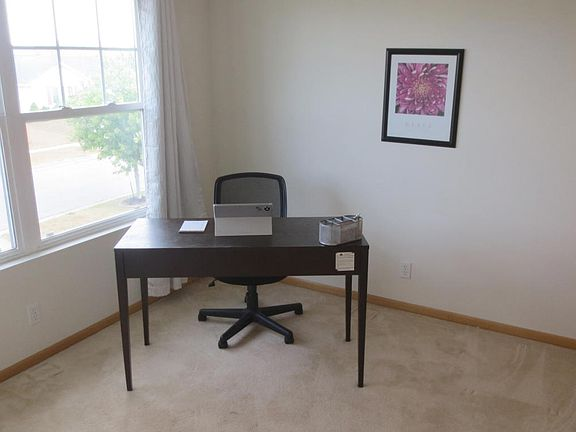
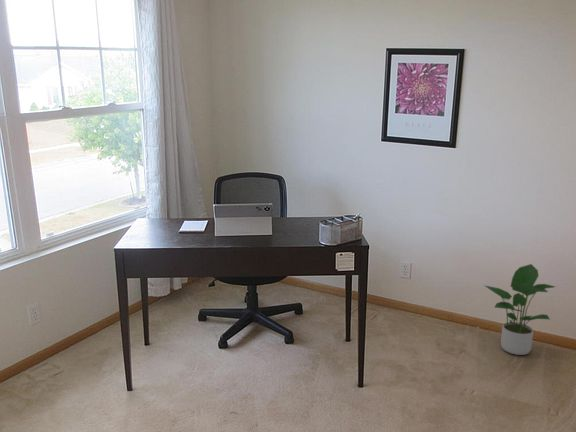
+ potted plant (515, 310)
